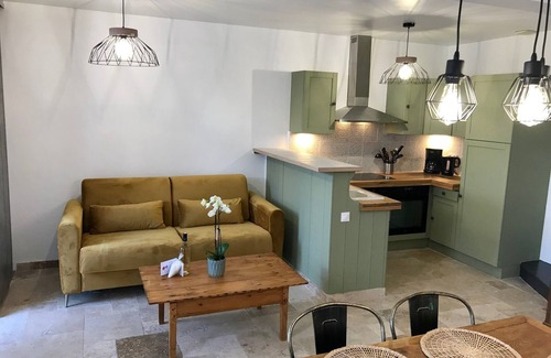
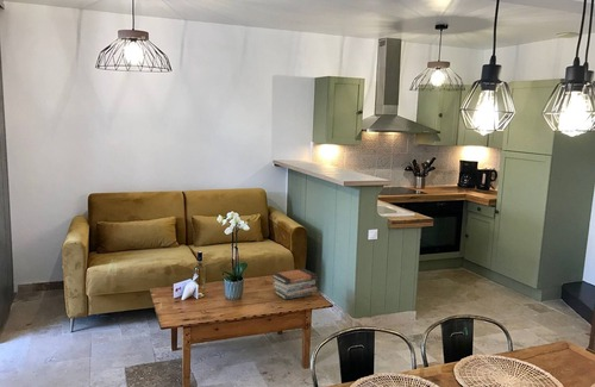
+ book stack (294, 283)
